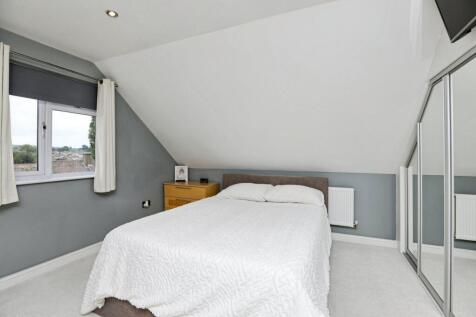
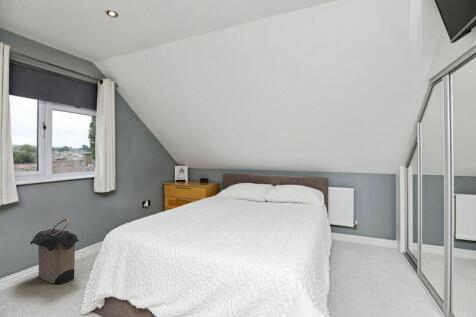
+ laundry hamper (54, 248)
